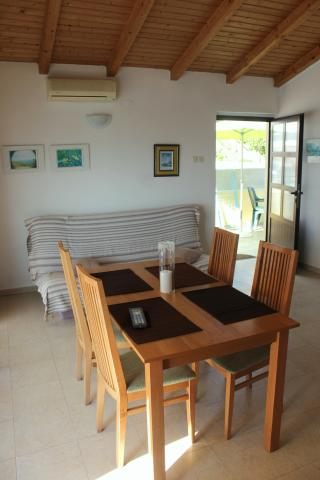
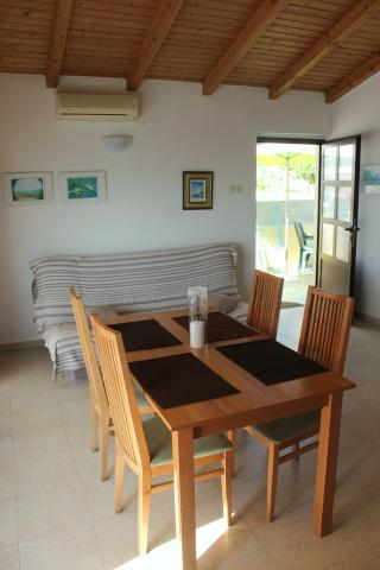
- remote control (137, 316)
